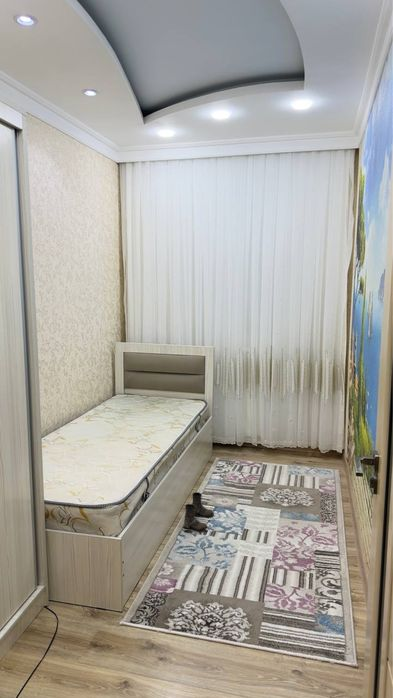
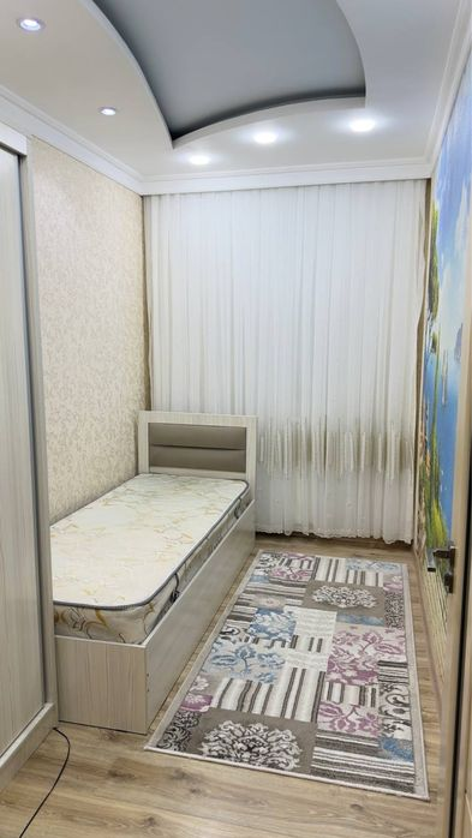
- boots (199, 510)
